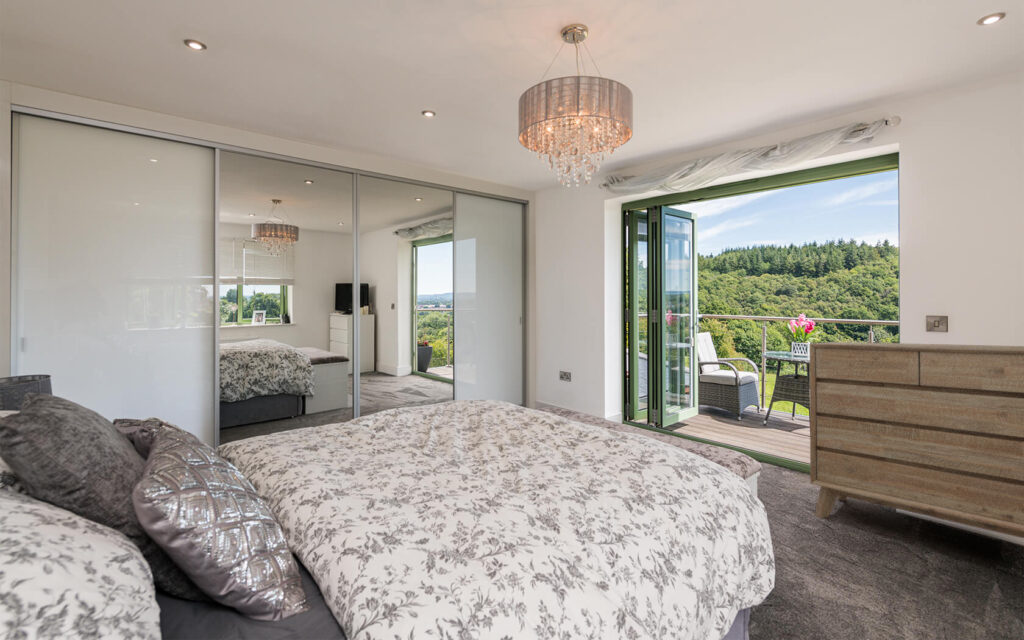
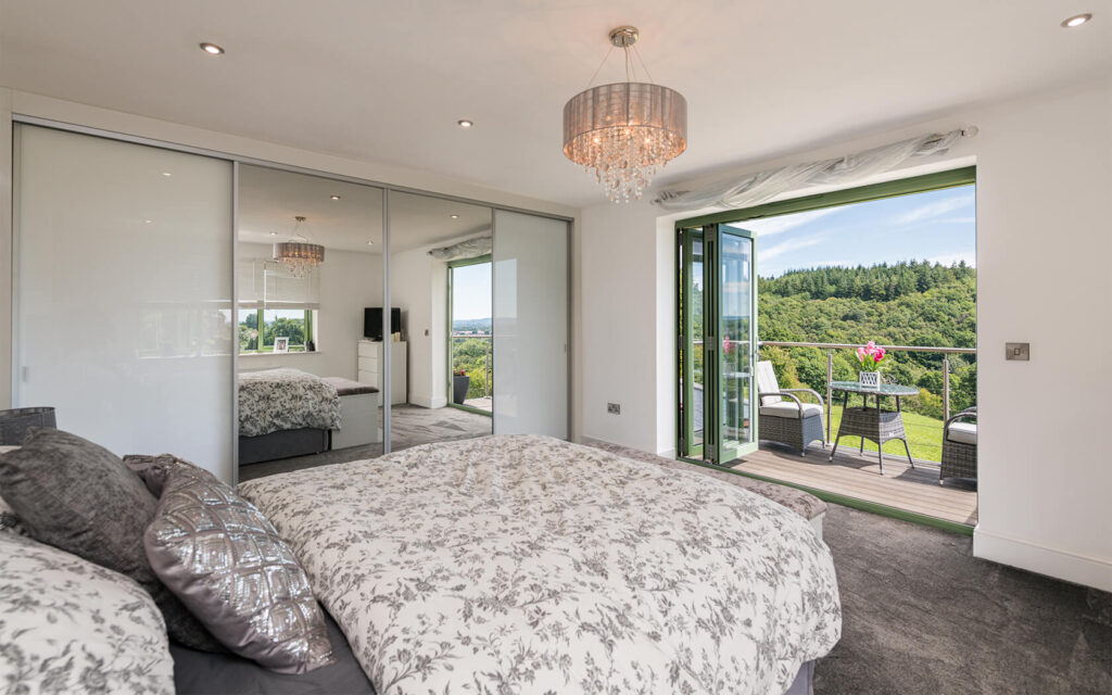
- dresser (927, 439)
